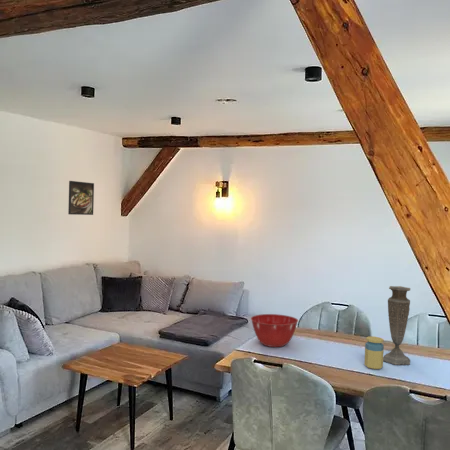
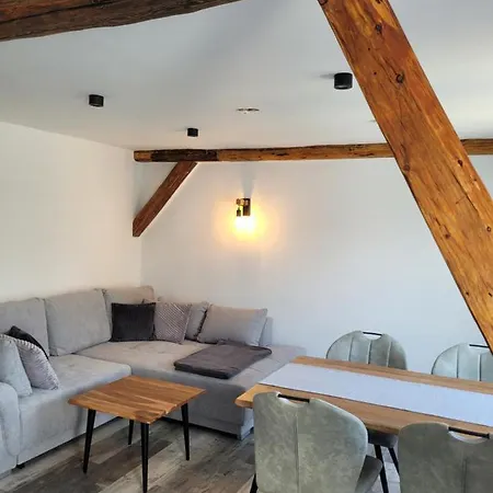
- jar (374, 352)
- vase (398, 324)
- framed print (81, 198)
- mixing bowl (273, 331)
